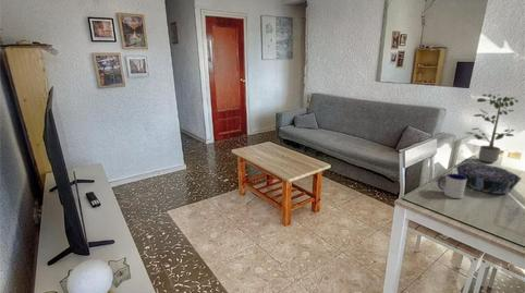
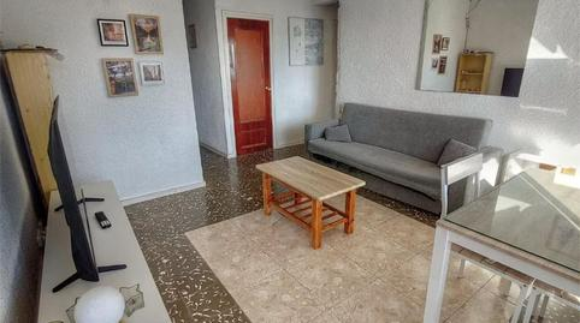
- mug (451, 184)
- potted plant (489, 121)
- decorative bowl (486, 179)
